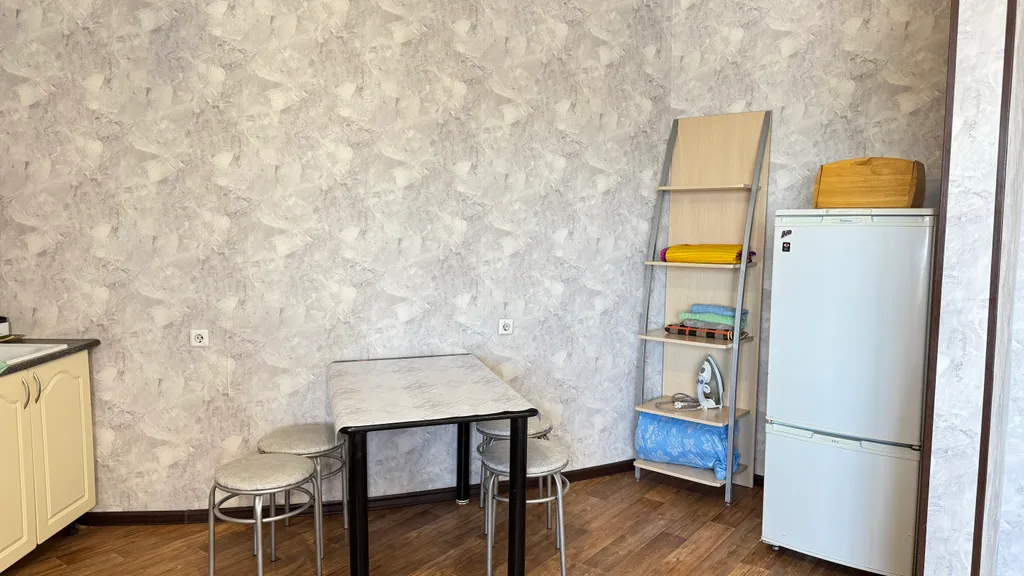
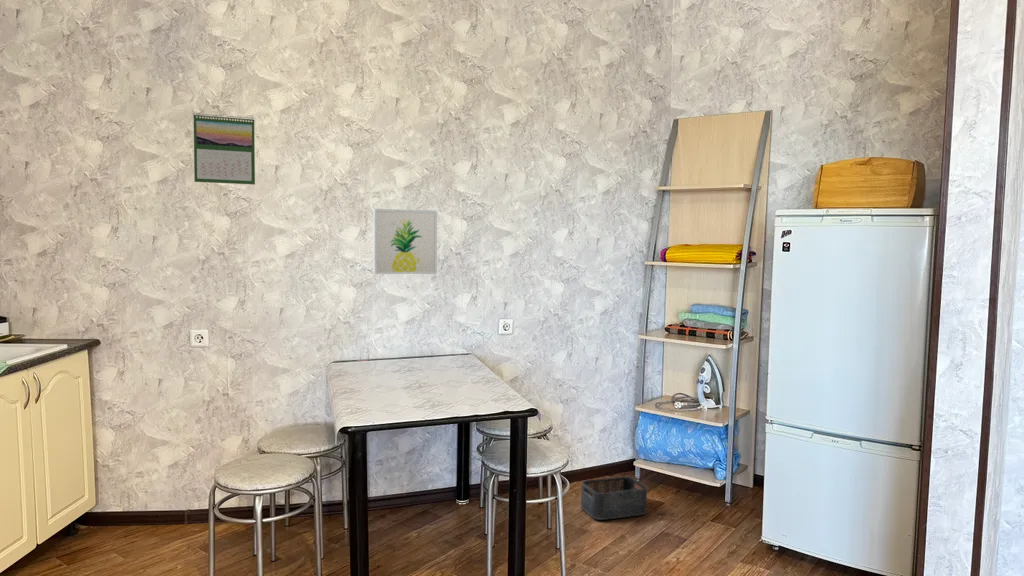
+ calendar (224, 148)
+ wall art (405, 241)
+ storage bin (613, 497)
